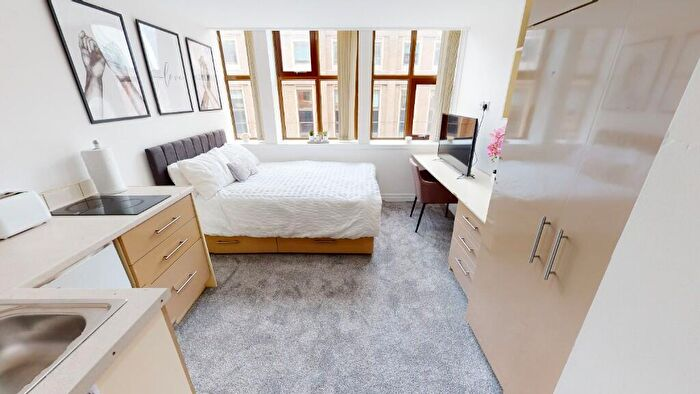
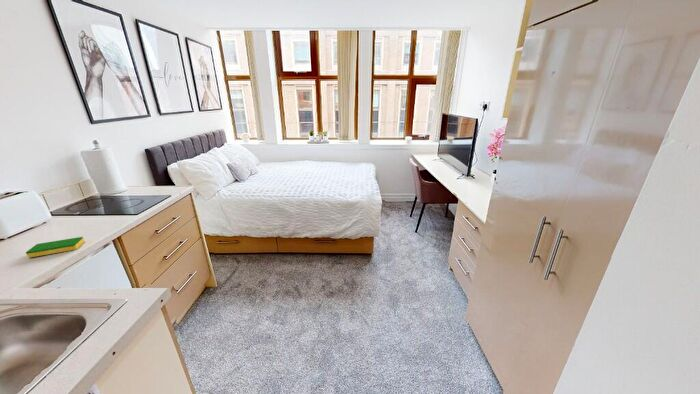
+ dish sponge (56, 246)
